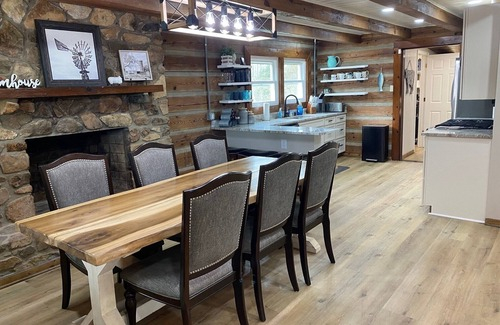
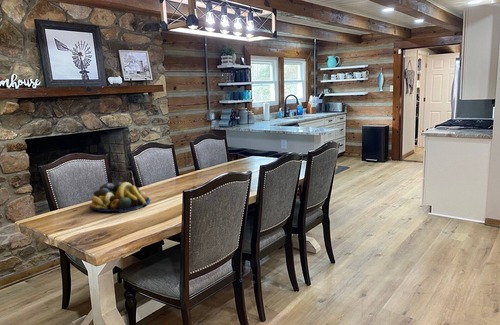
+ fruit bowl (120, 193)
